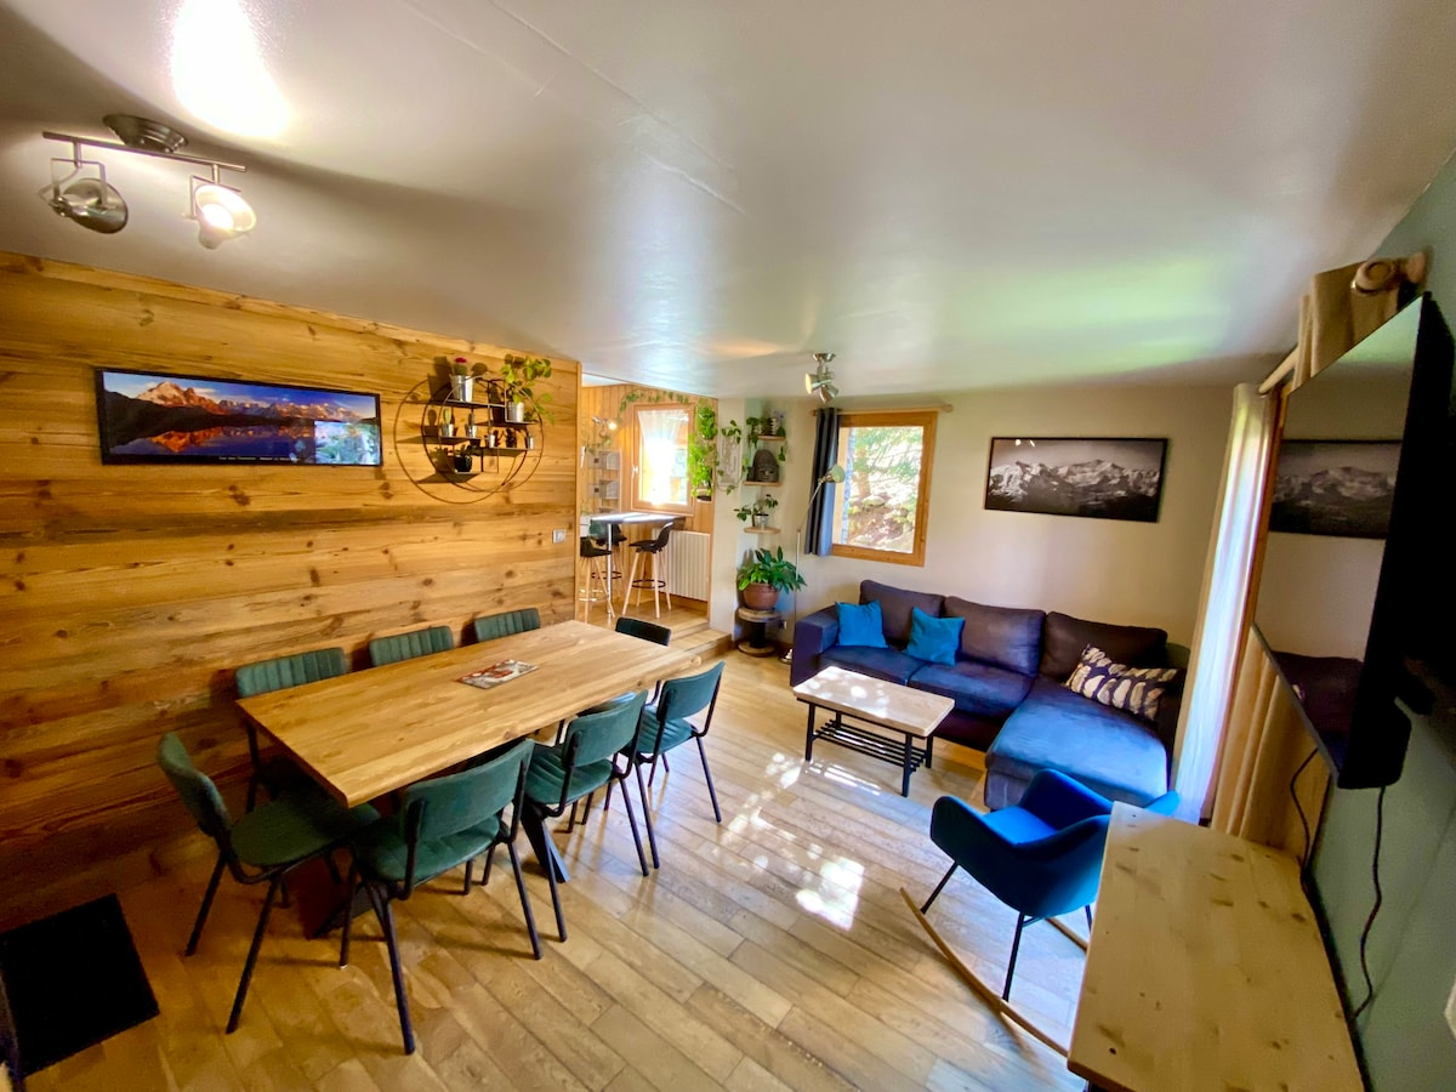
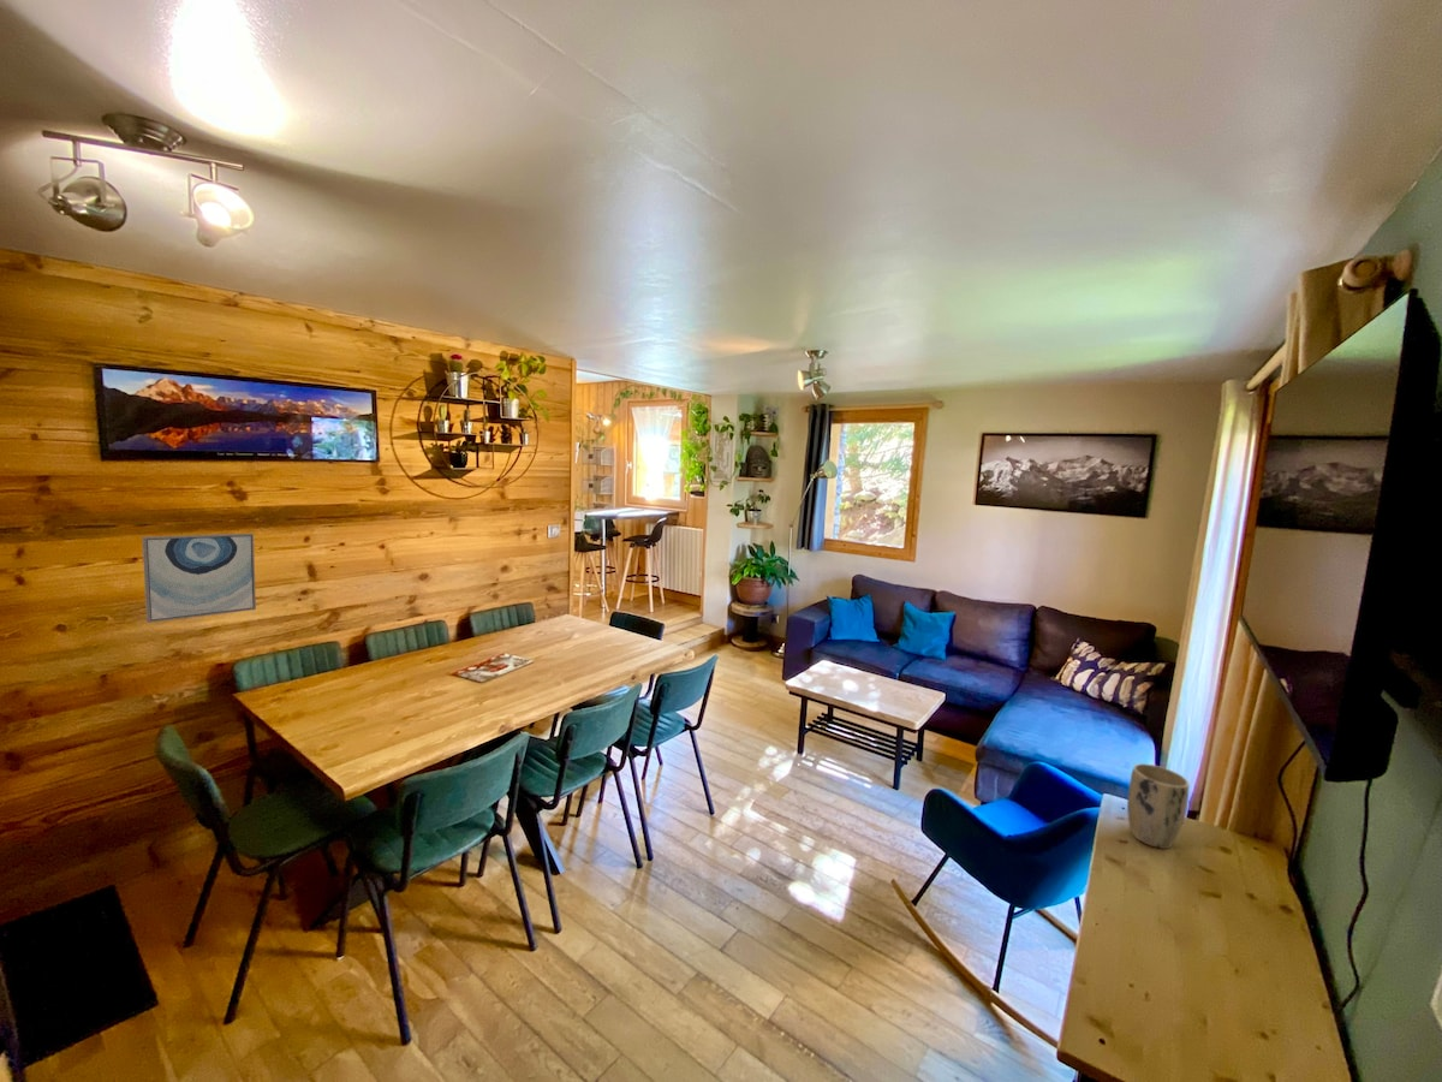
+ wall art (202, 575)
+ plant pot (1155, 807)
